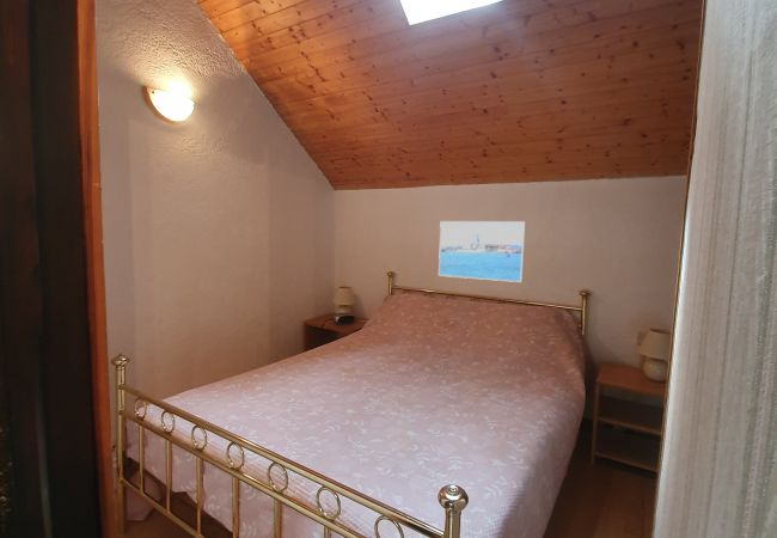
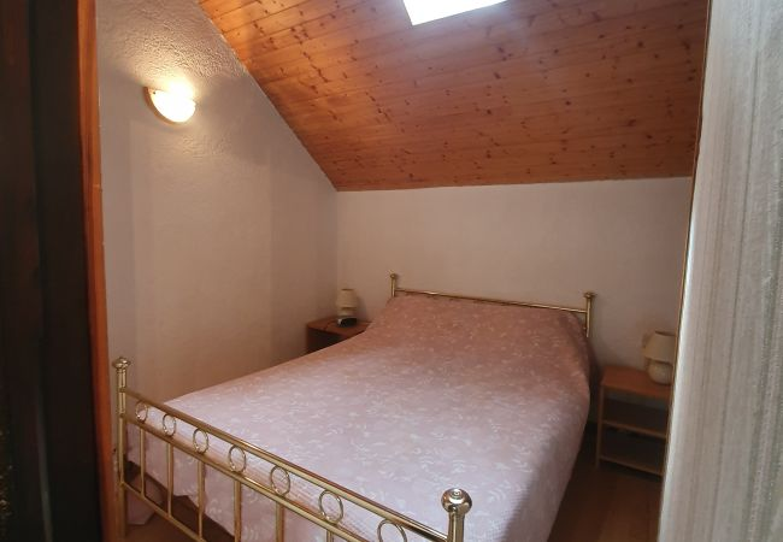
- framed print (479, 250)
